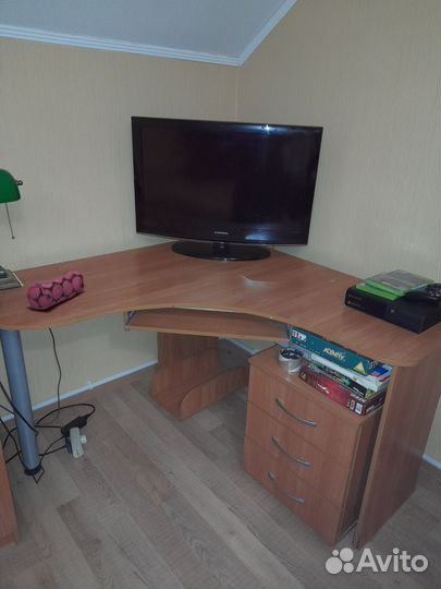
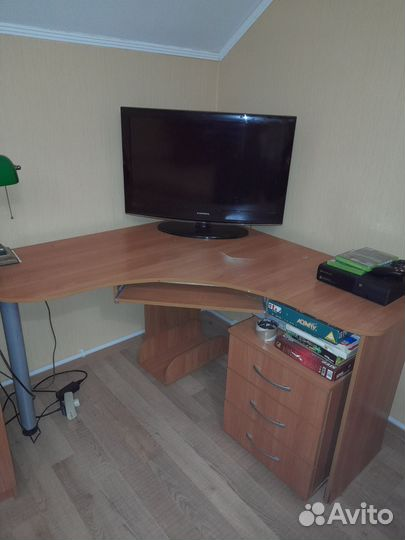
- pencil case (58, 287)
